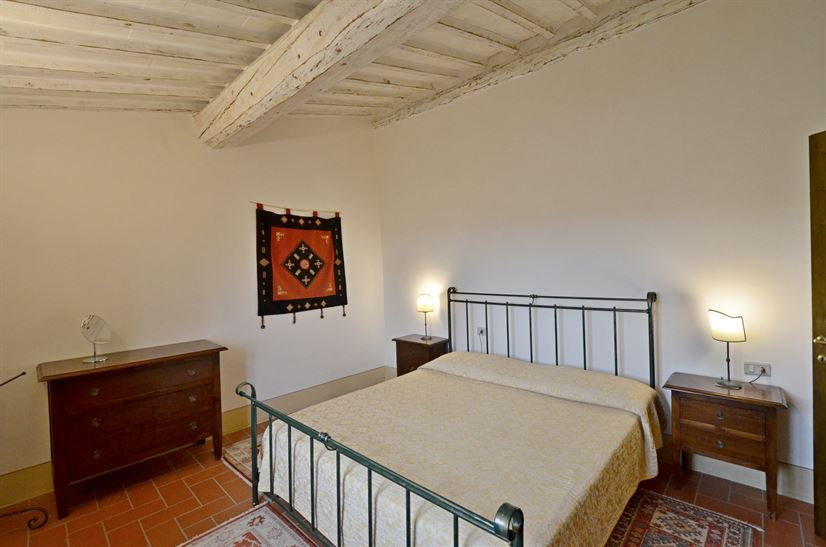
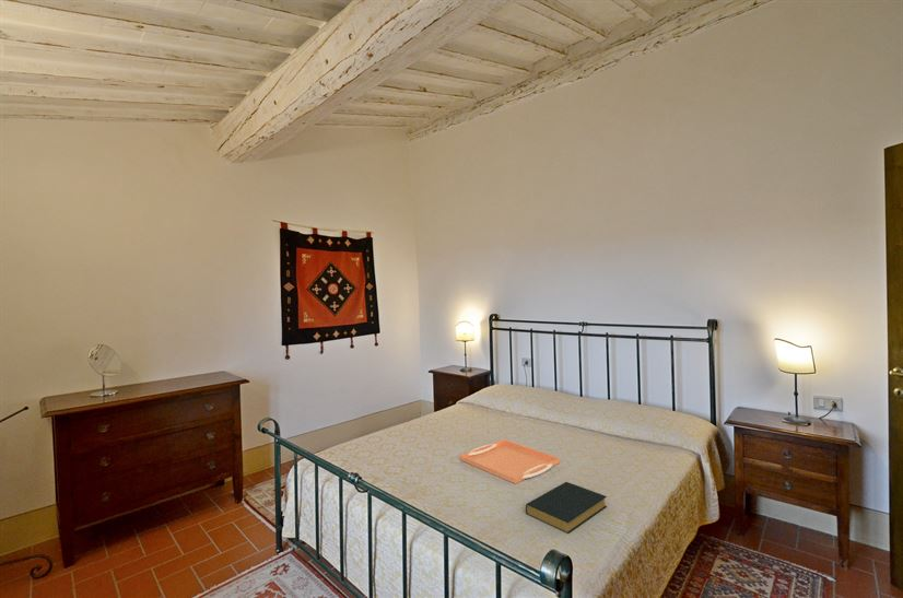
+ hardback book (566, 505)
+ serving tray (508, 458)
